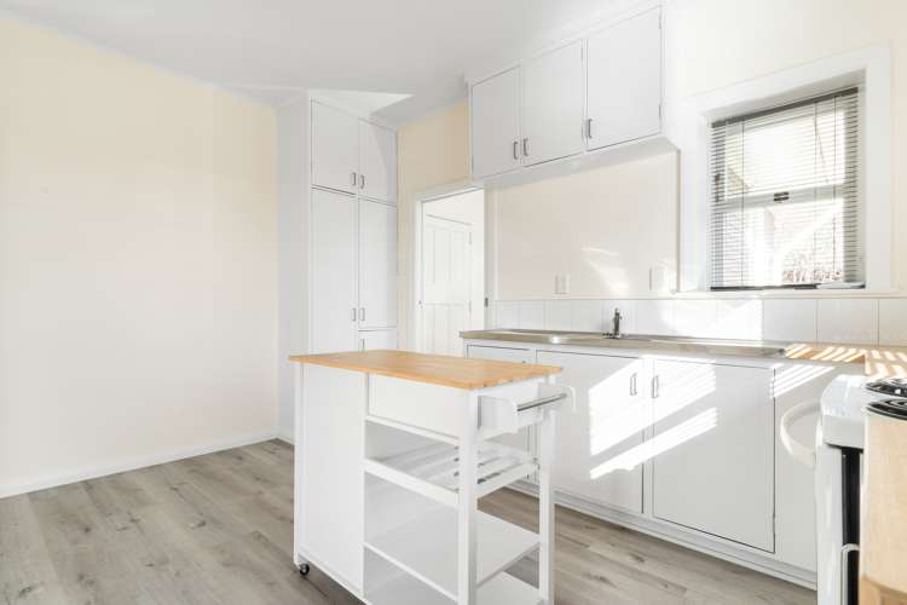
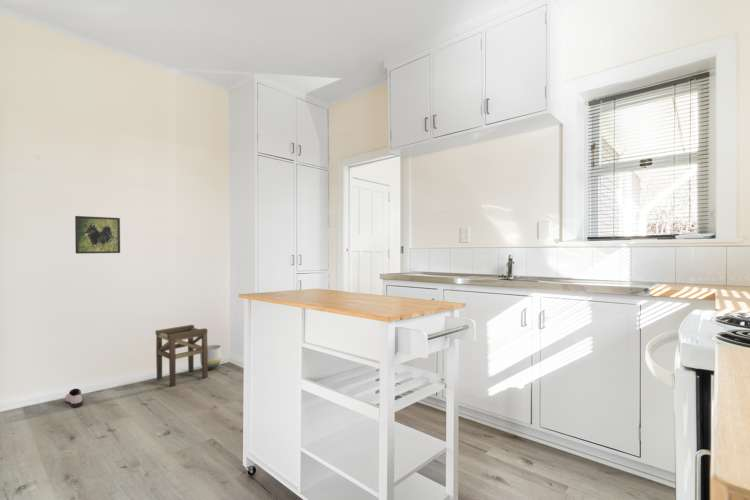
+ shoe (74, 394)
+ planter (210, 358)
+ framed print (98, 235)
+ stool (181, 353)
